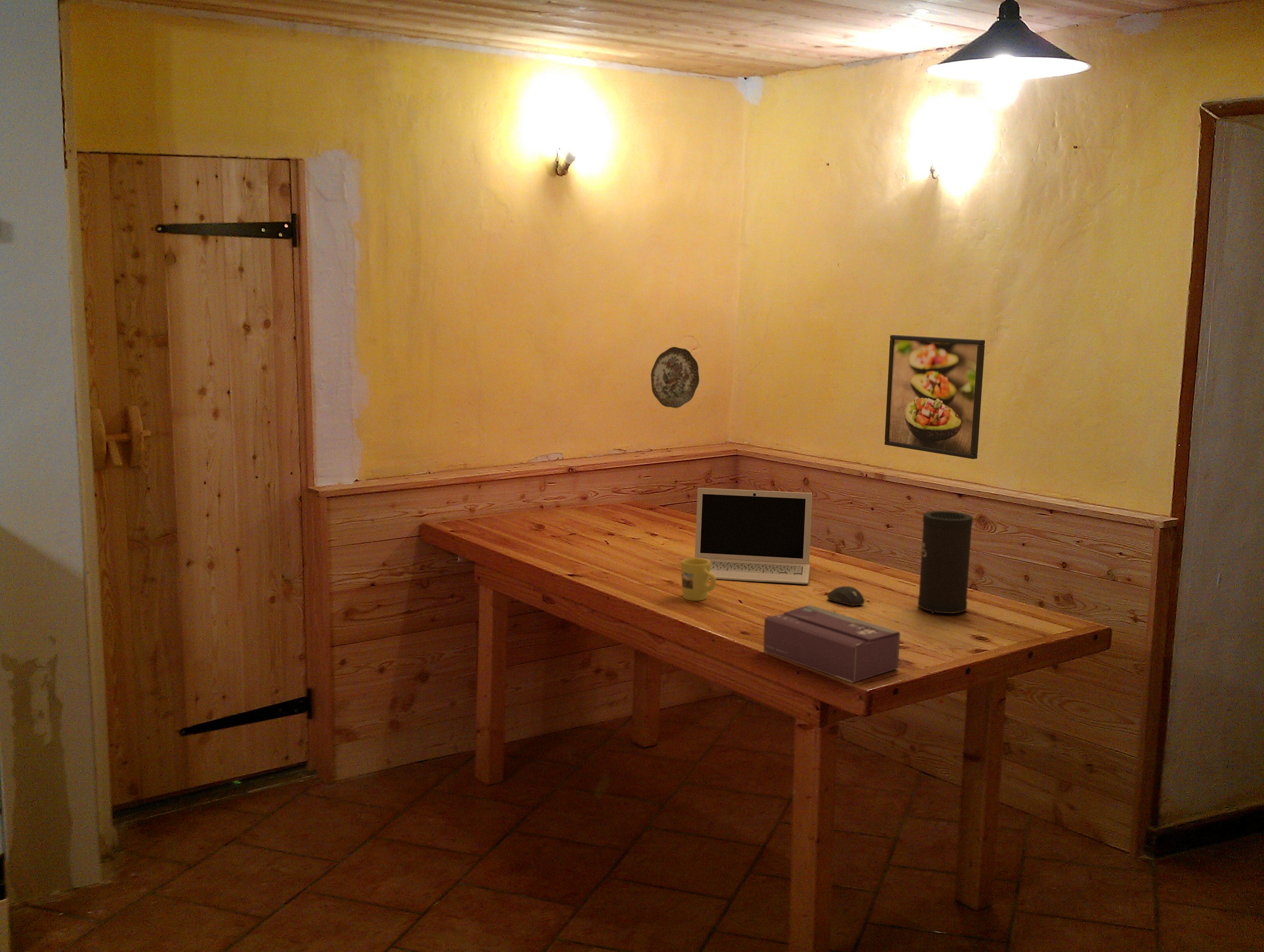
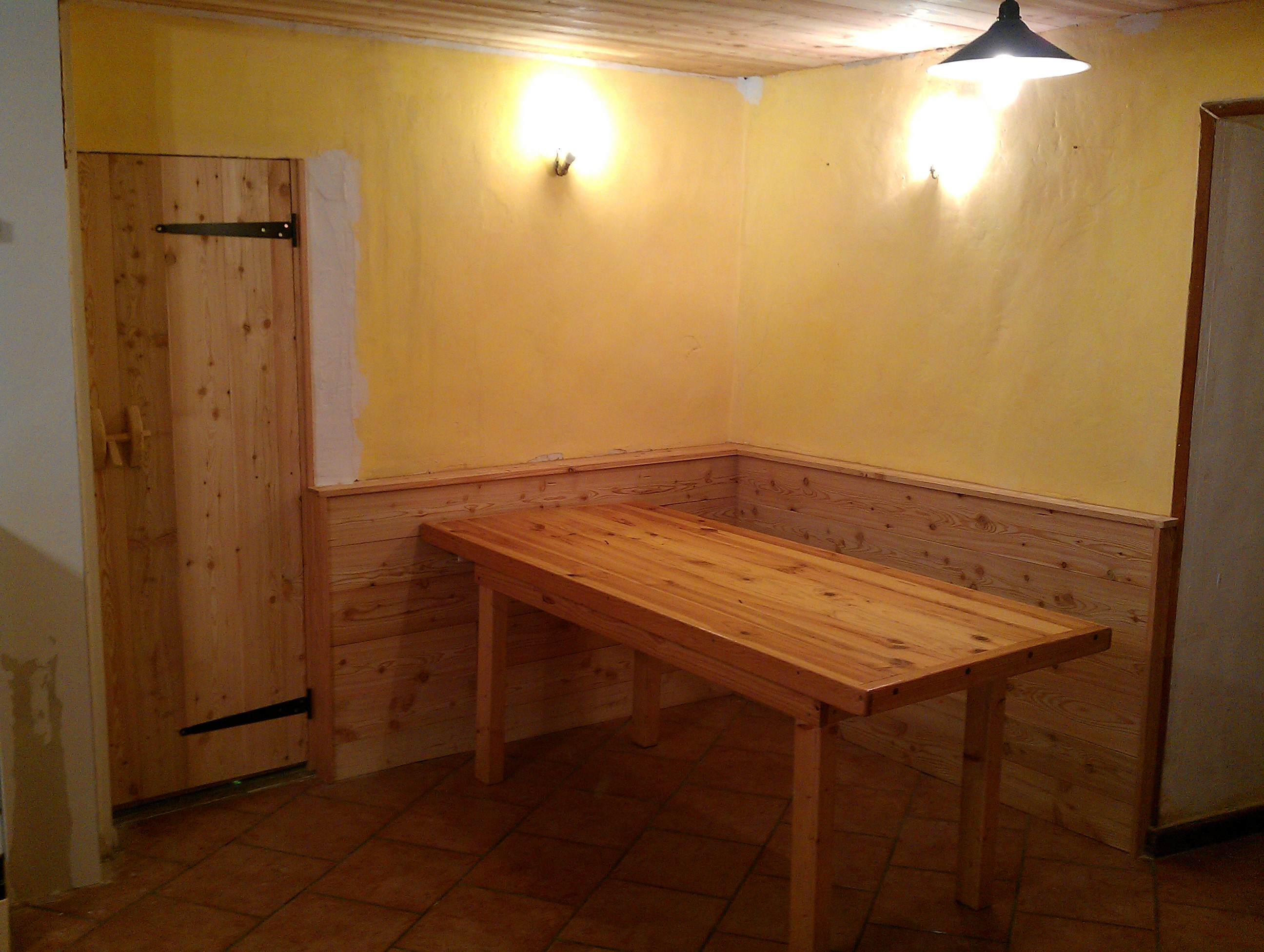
- tissue box (830, 641)
- mug (700, 581)
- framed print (932, 395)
- computer mouse (847, 594)
- speaker (945, 562)
- decorative plate (673, 377)
- laptop (750, 534)
